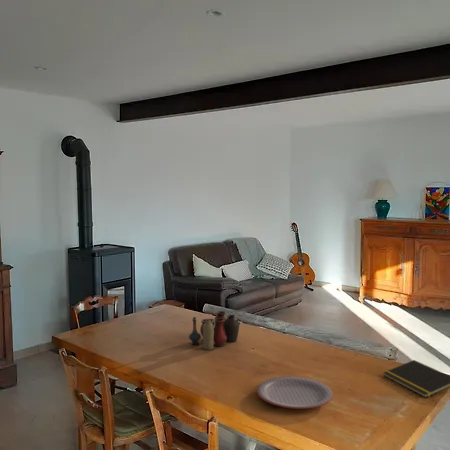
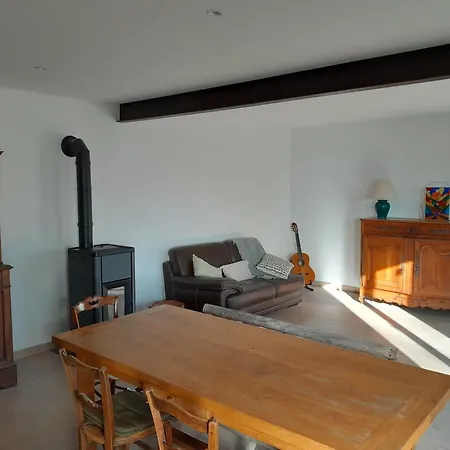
- plate (294, 393)
- vase (214, 327)
- notepad (419, 377)
